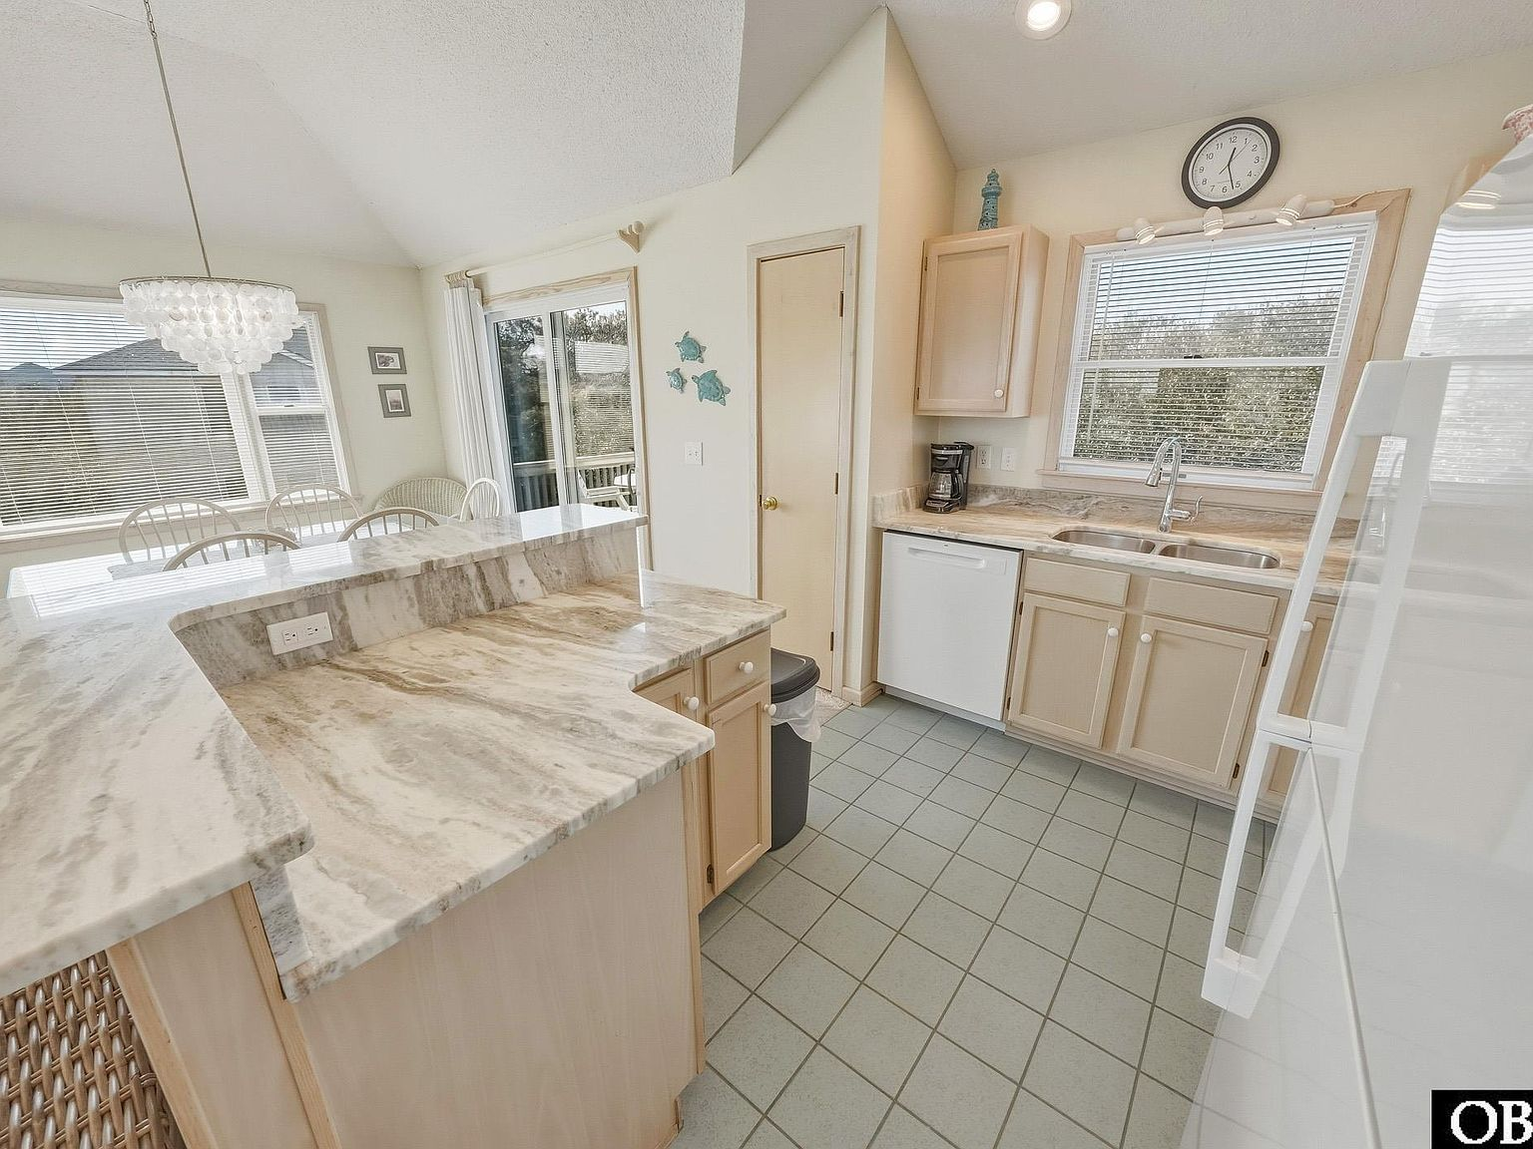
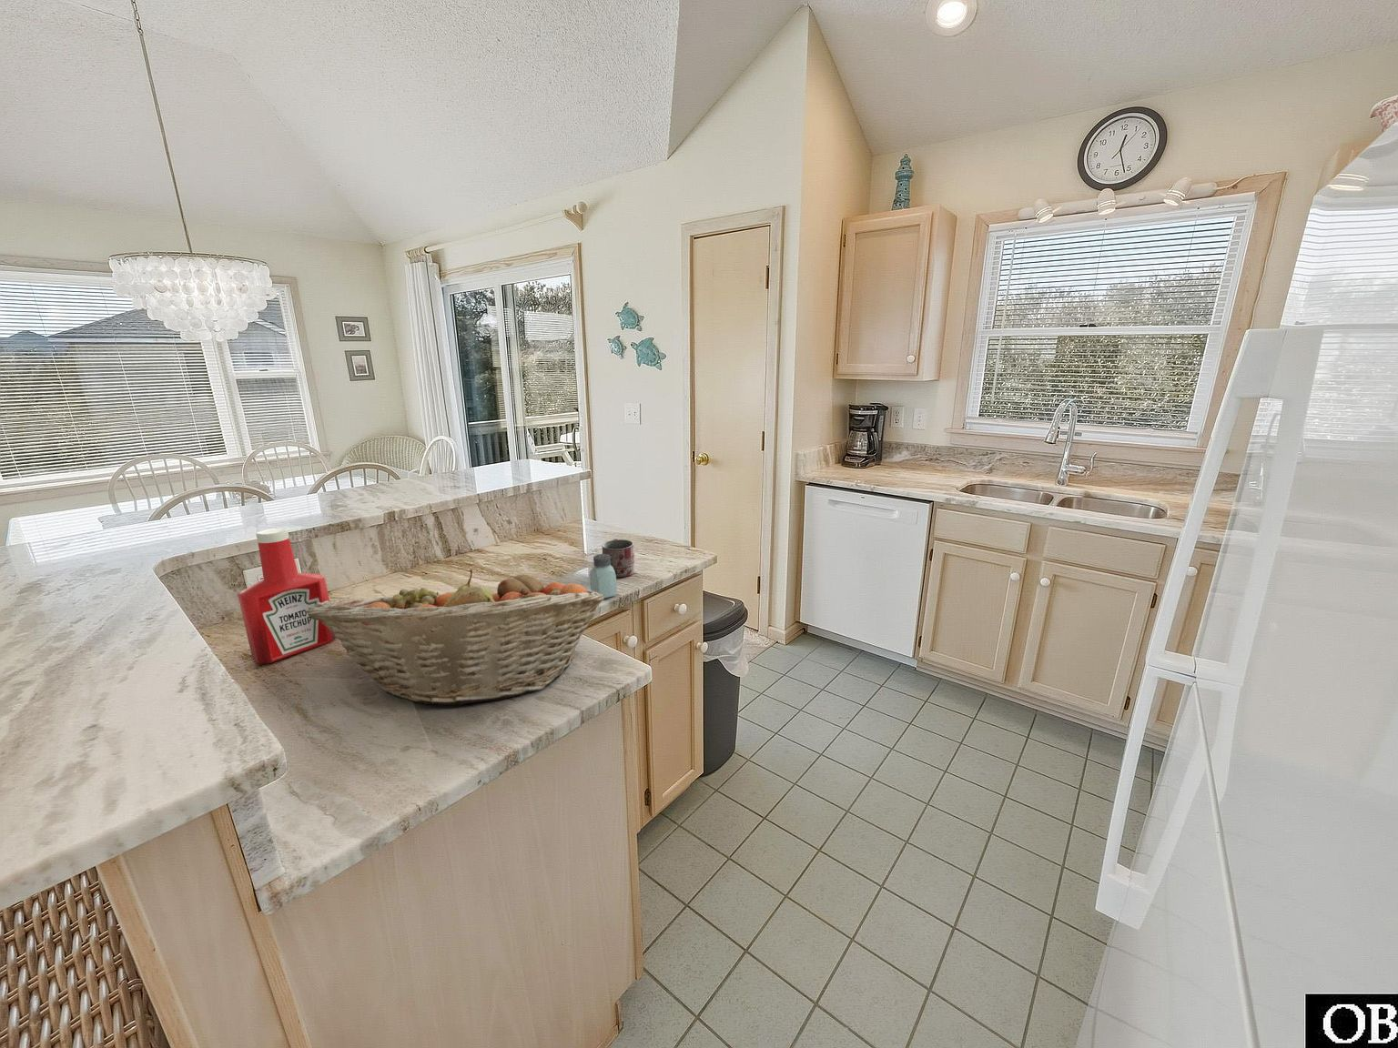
+ mug (619, 556)
+ soap bottle (284, 591)
+ saltshaker (602, 575)
+ fruit basket (468, 621)
